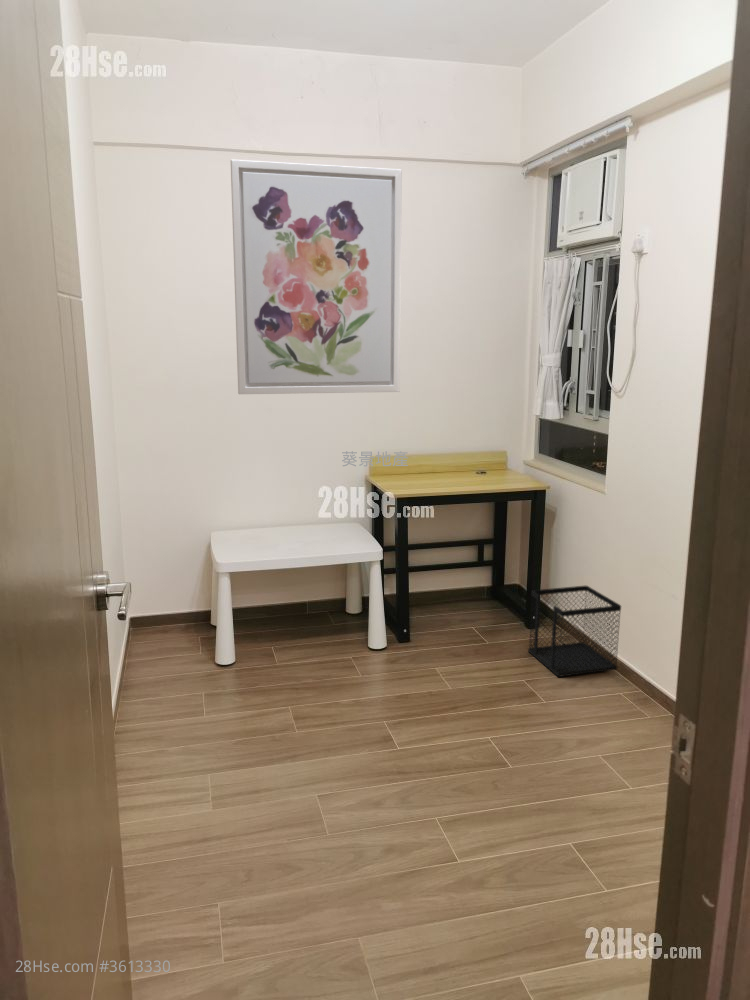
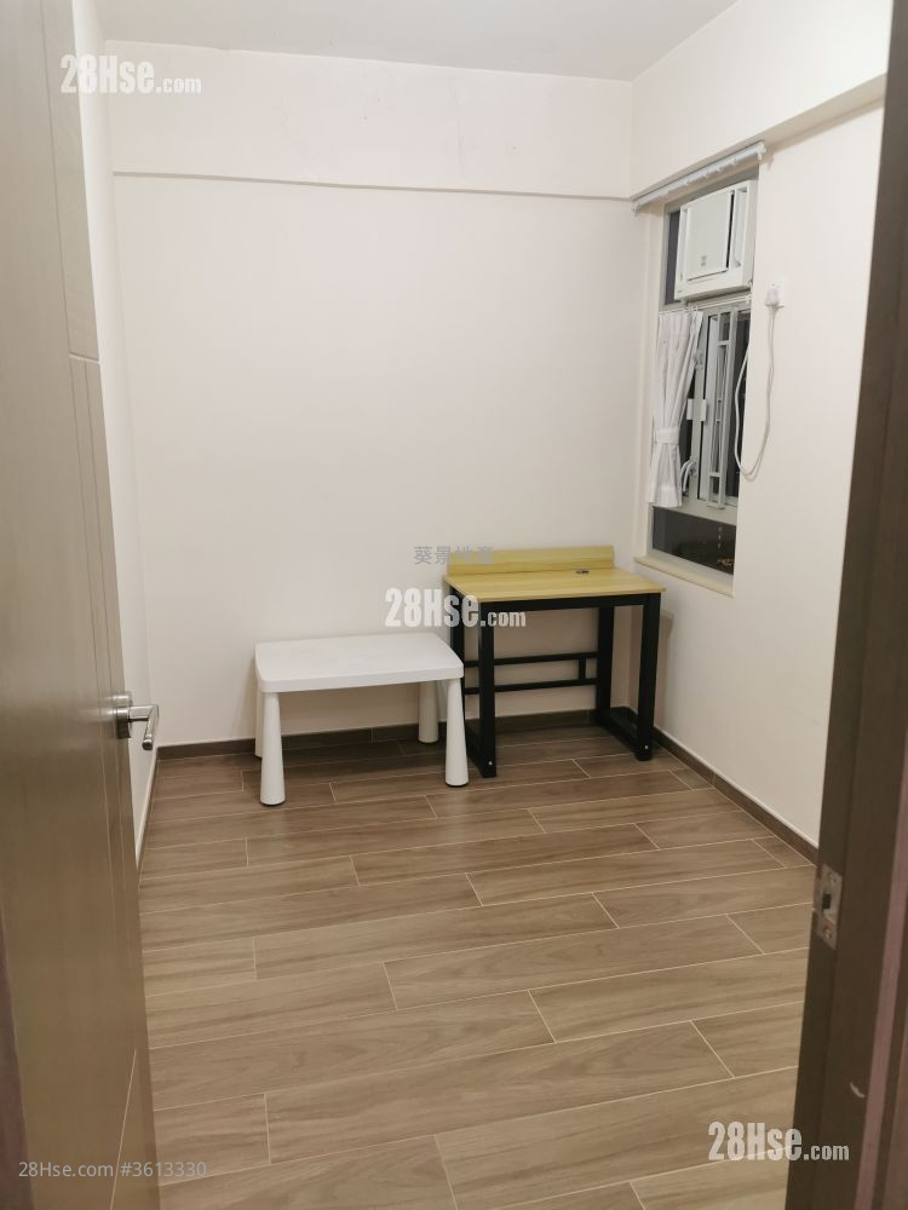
- wall art (319, 282)
- wastebasket (573, 629)
